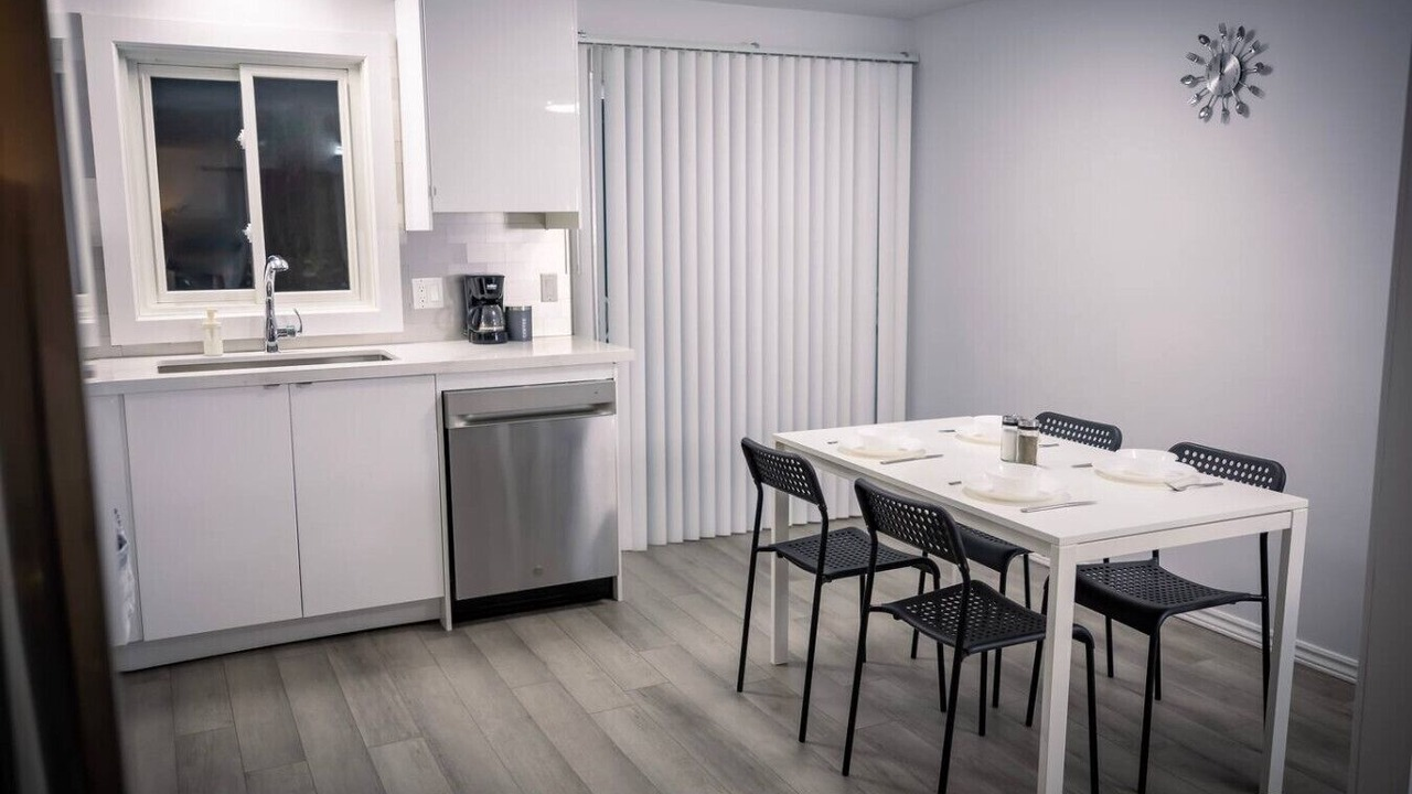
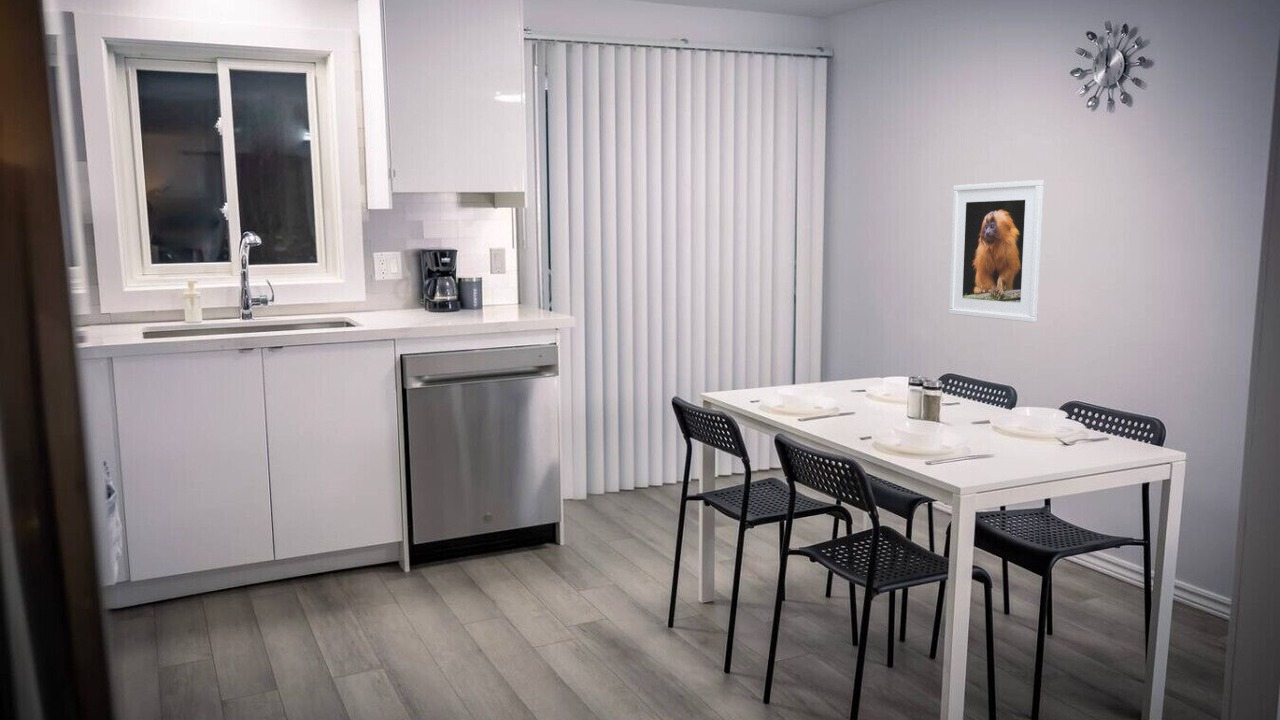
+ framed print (993, 251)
